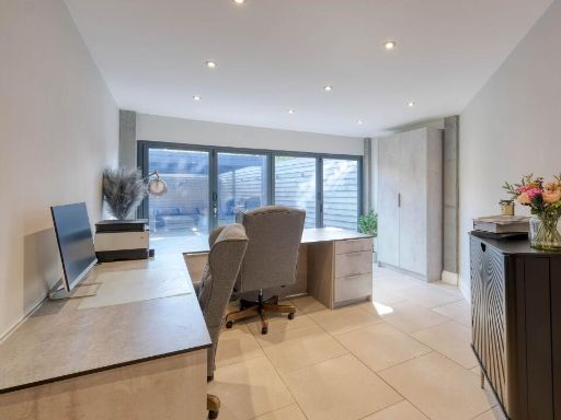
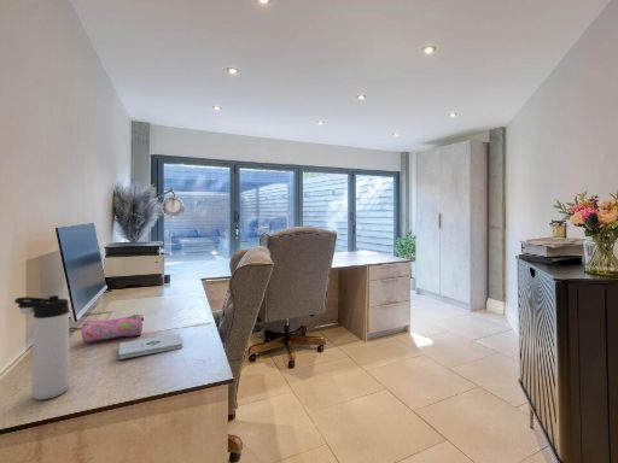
+ pencil case (113, 327)
+ notepad (151, 345)
+ thermos bottle (42, 345)
